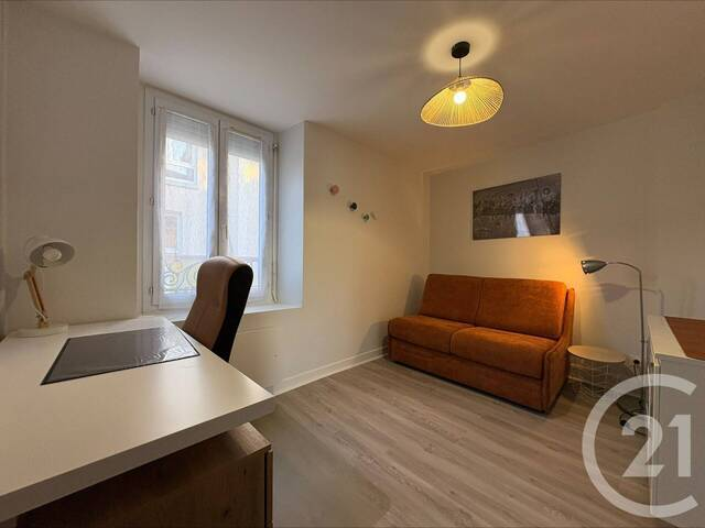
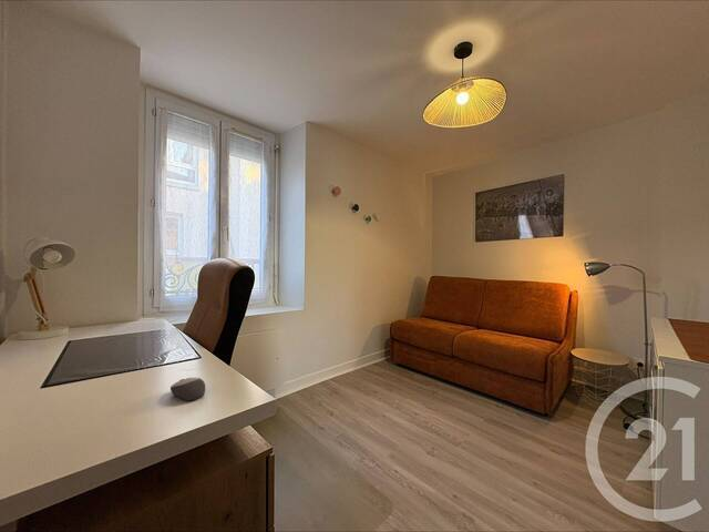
+ computer mouse (187, 386)
